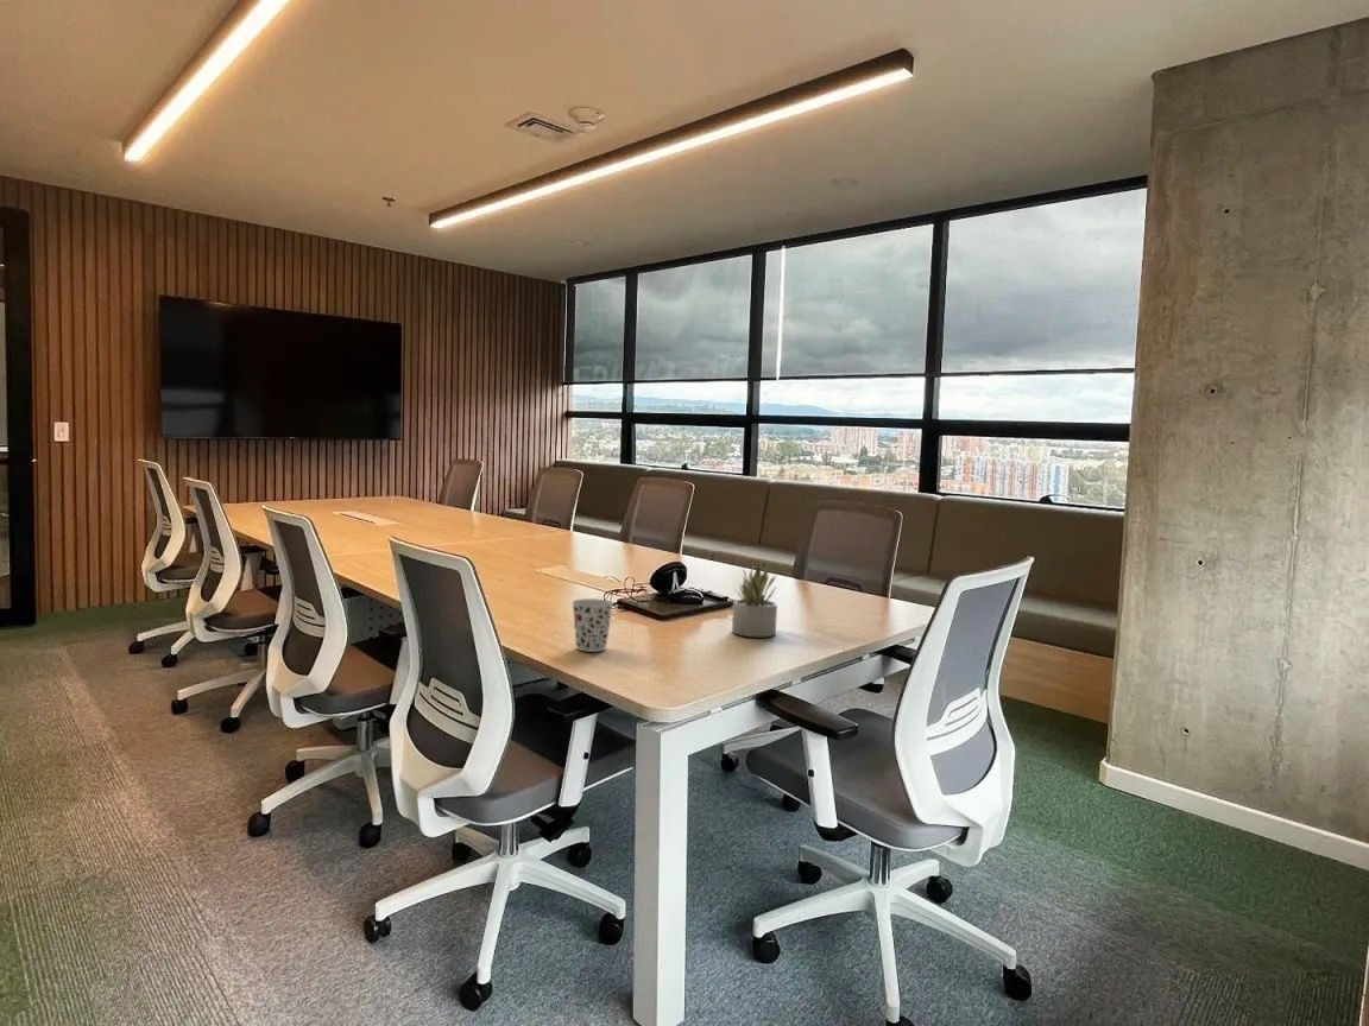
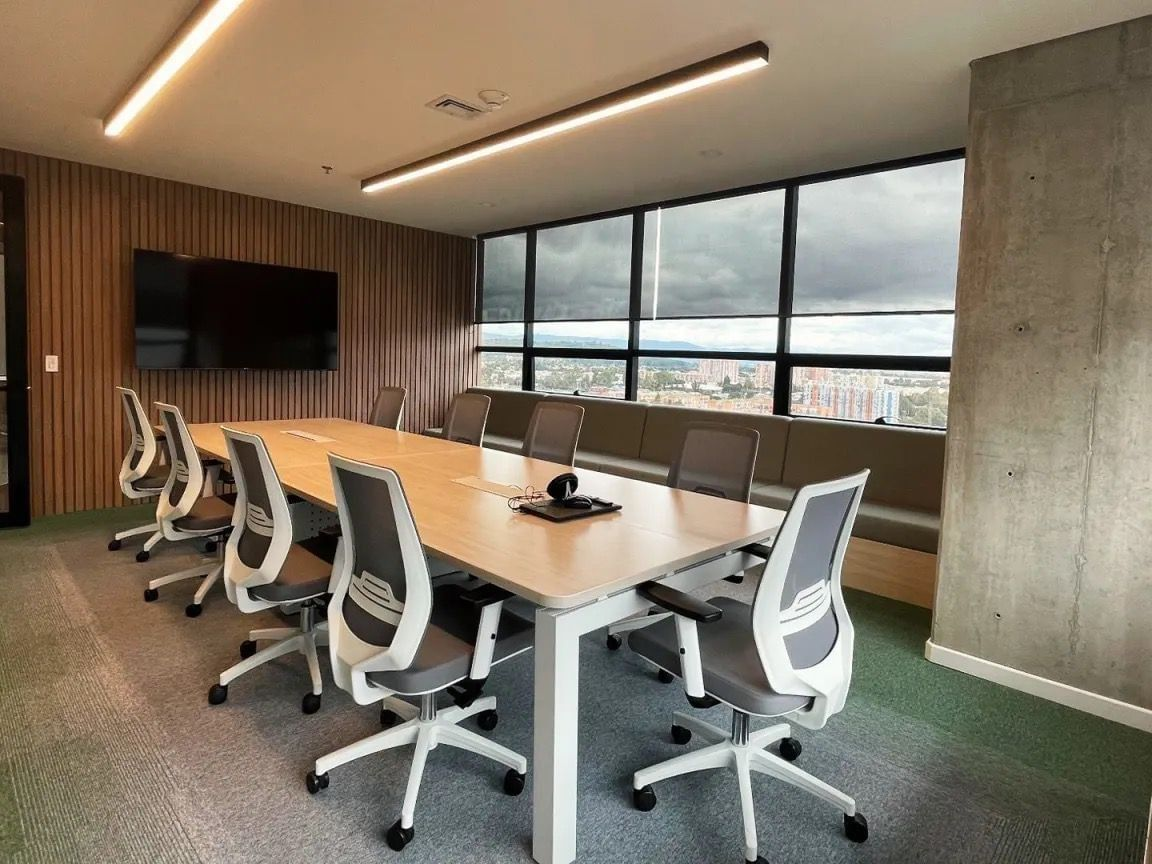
- succulent plant (755, 597)
- cup (592, 625)
